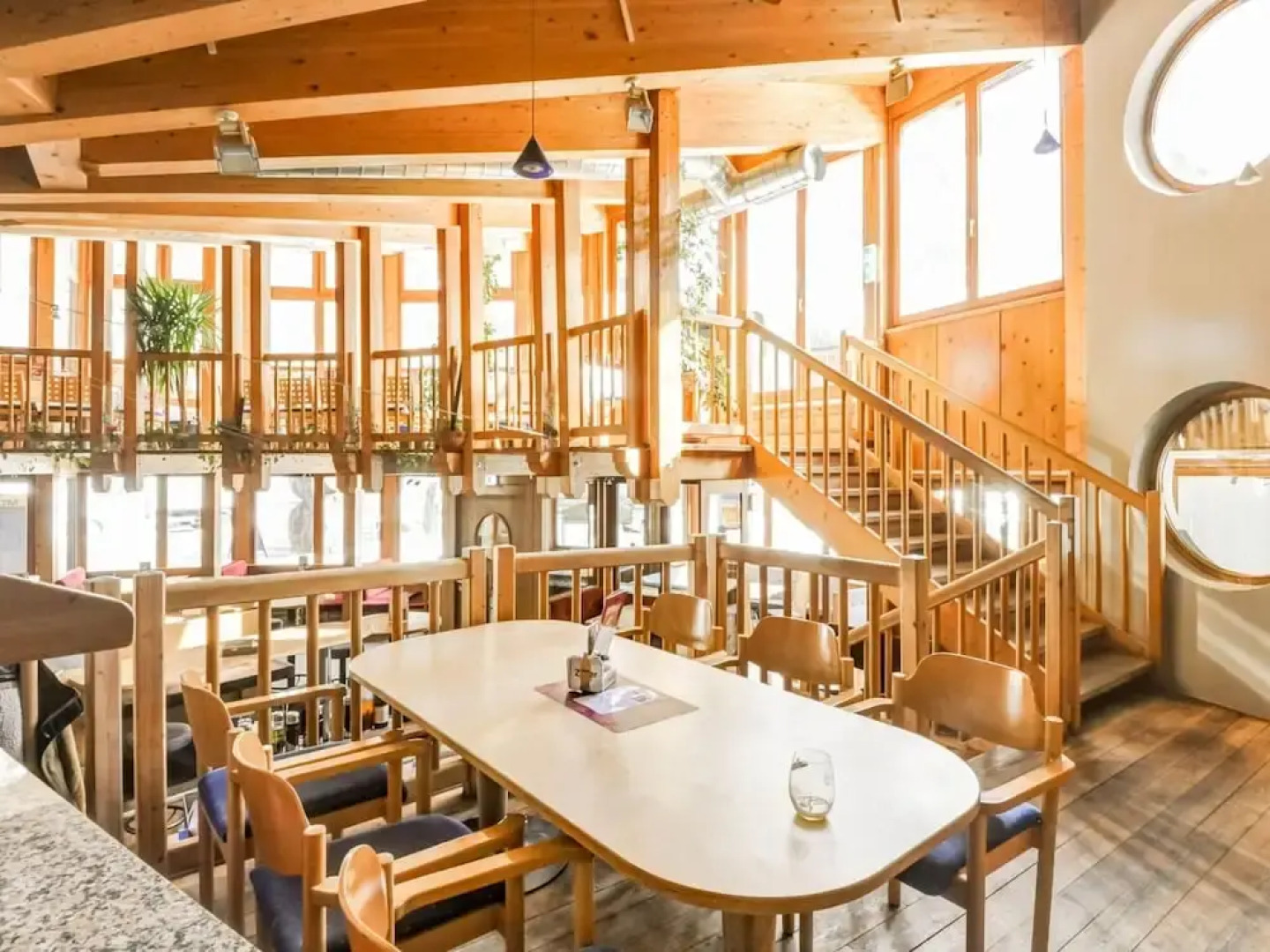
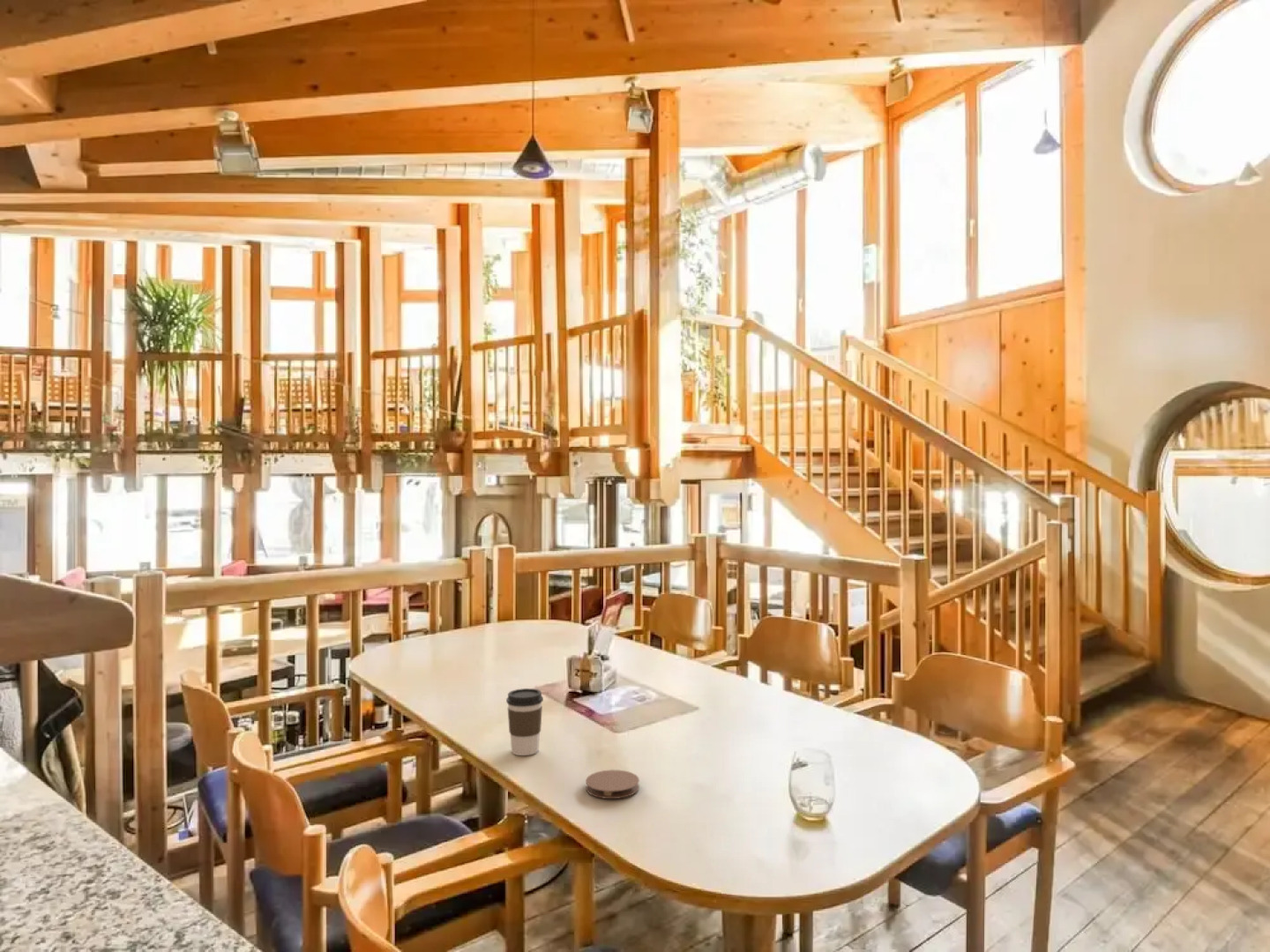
+ coffee cup (525, 721)
+ coaster (612, 784)
